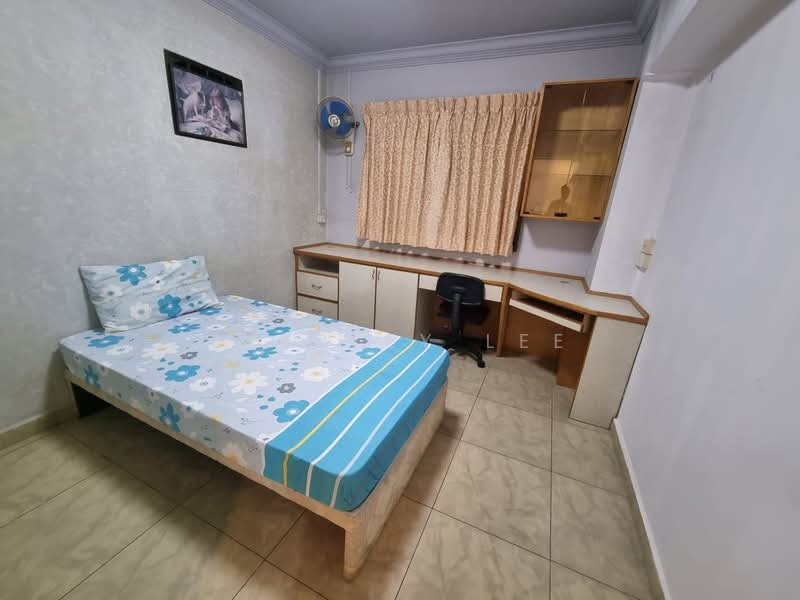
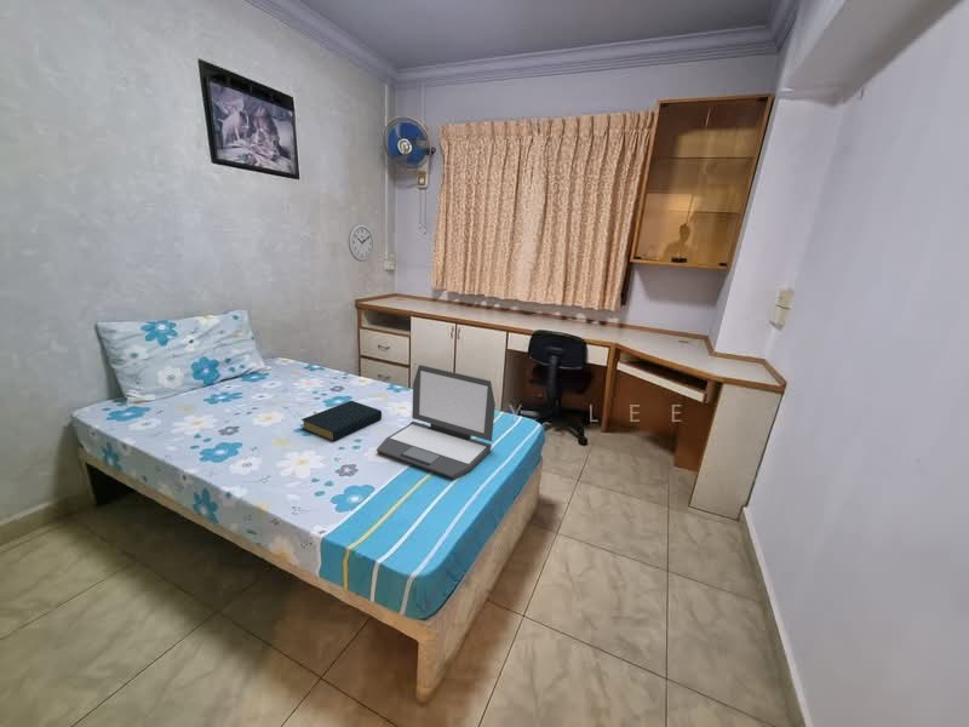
+ laptop (434, 417)
+ hardback book (343, 419)
+ wall clock (361, 242)
